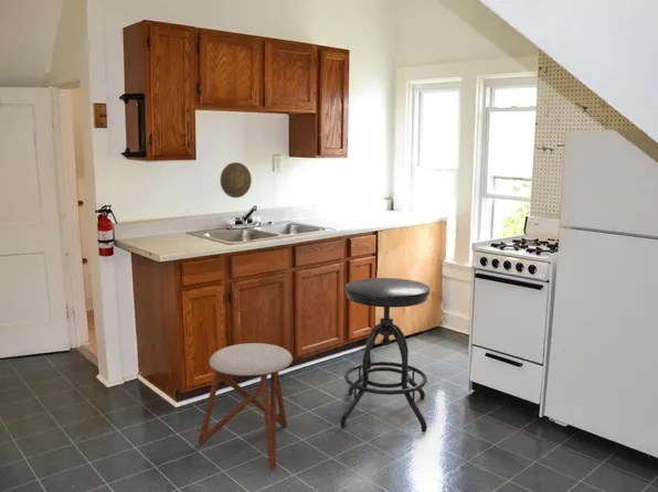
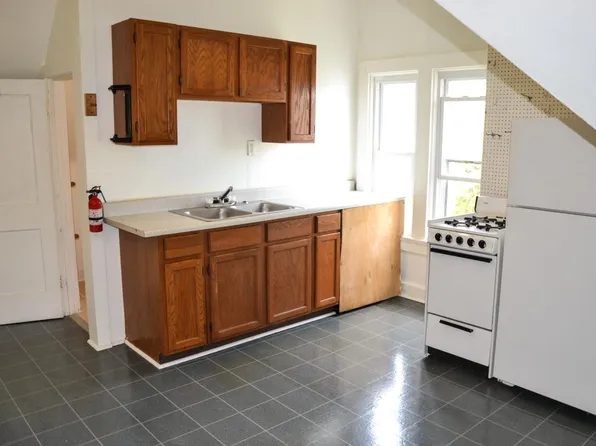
- stool (385, 344)
- decorative plate (236, 180)
- stool (256, 396)
